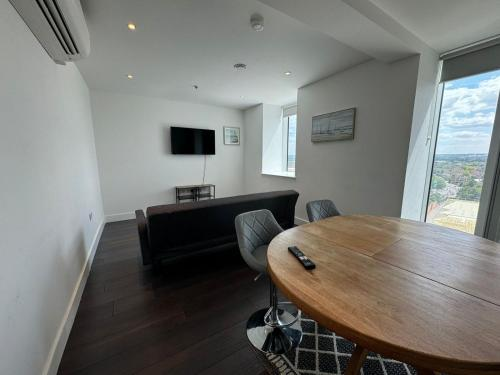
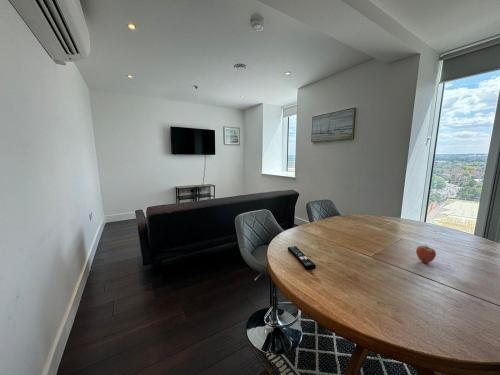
+ fruit (425, 252)
